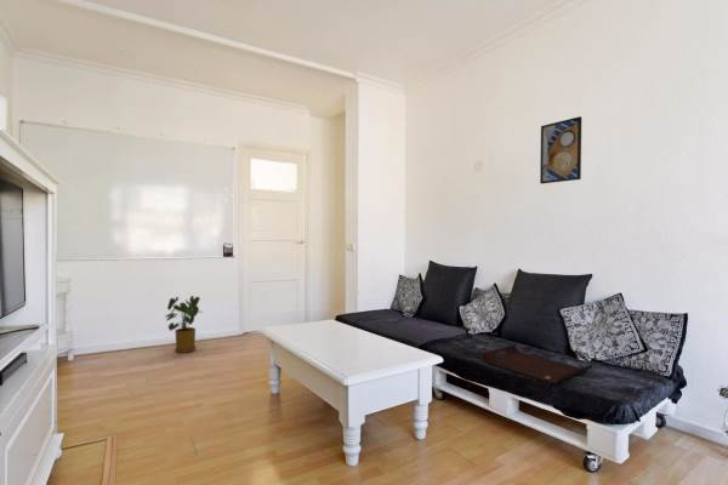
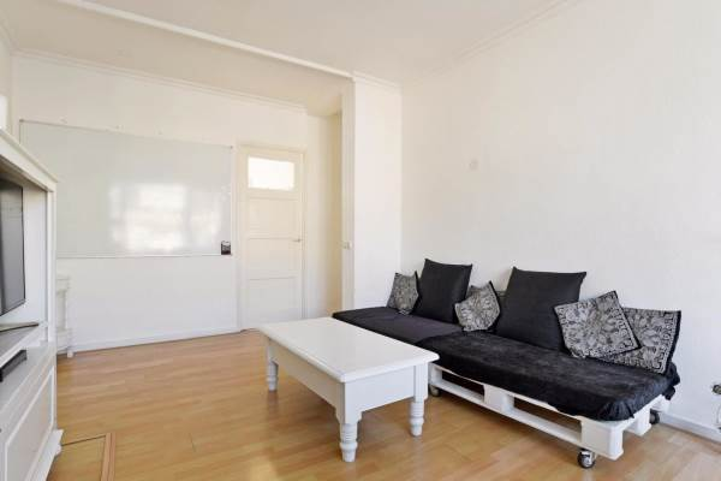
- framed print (559, 152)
- serving tray (534, 361)
- house plant (183, 324)
